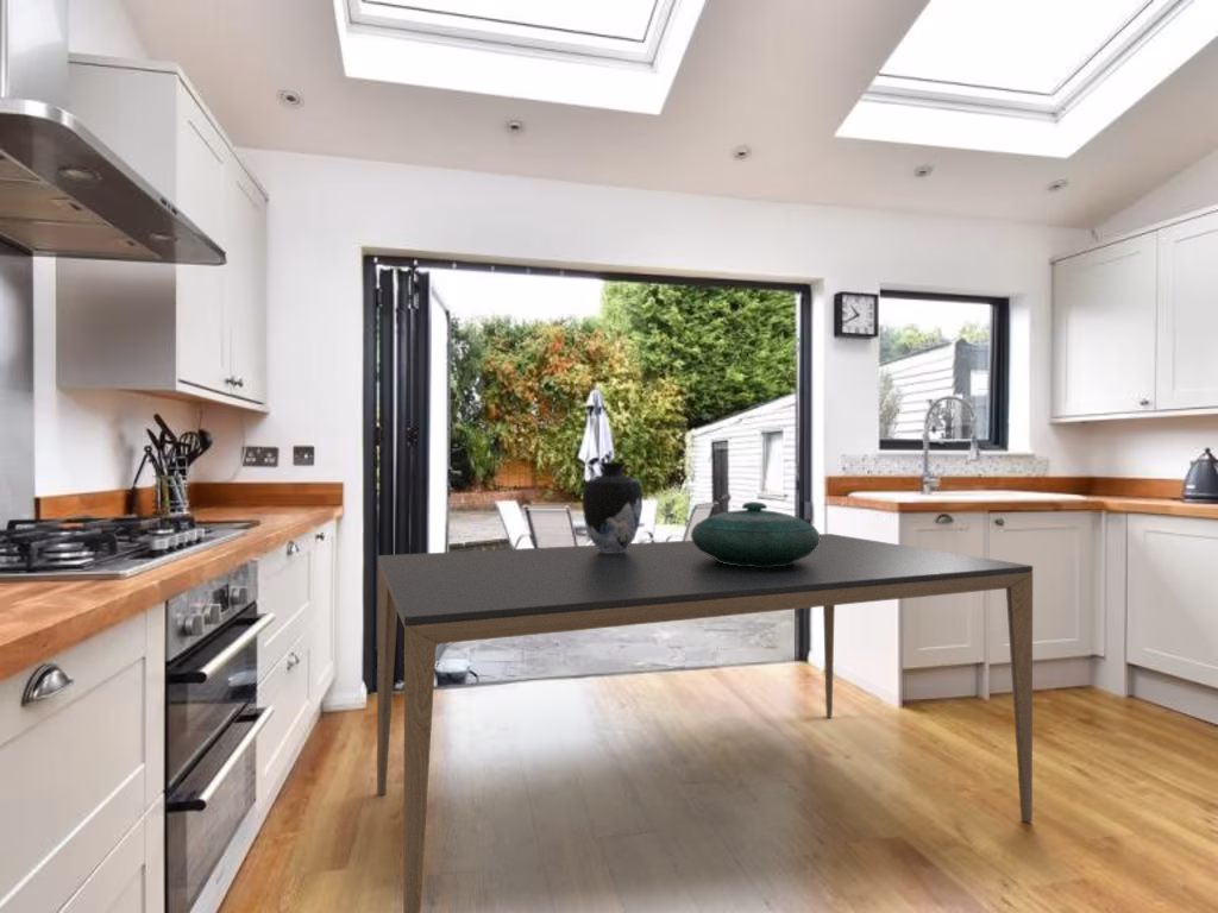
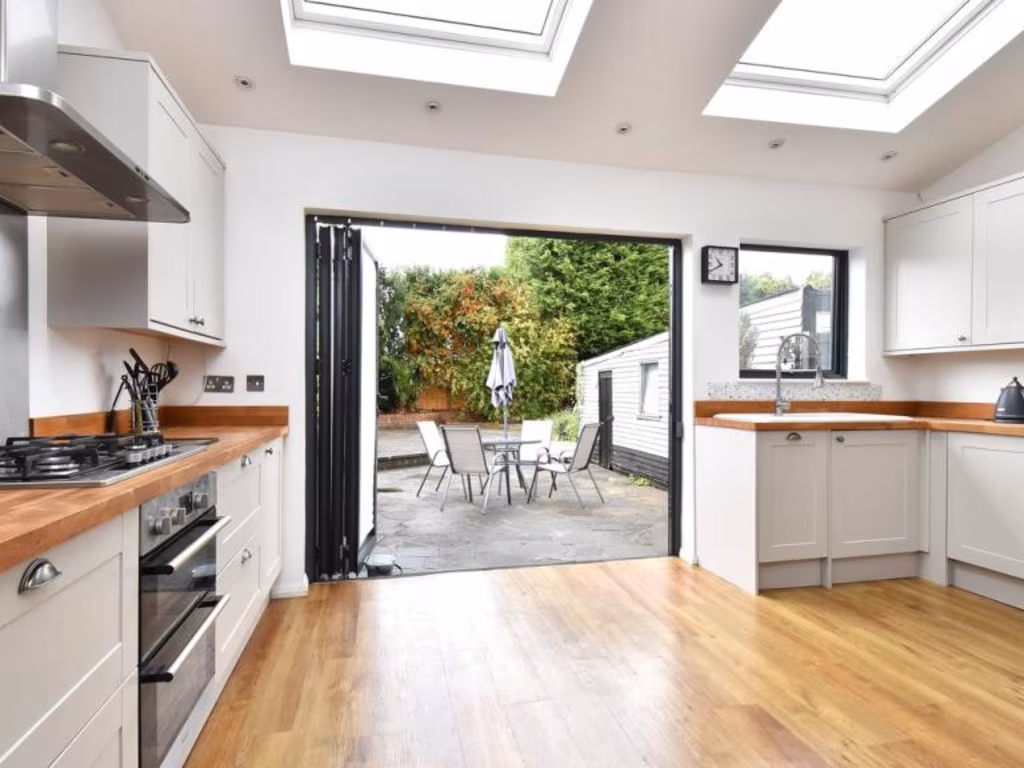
- decorative bowl (754, 530)
- vase (611, 506)
- dining table (683, 619)
